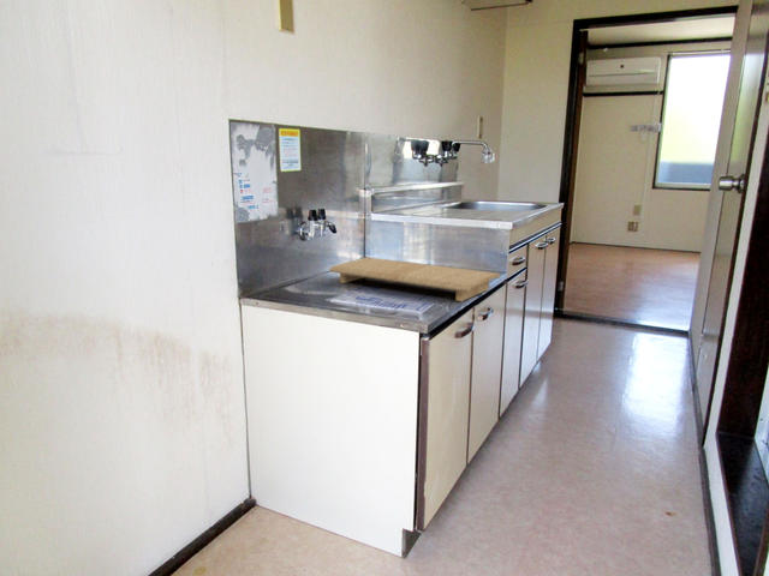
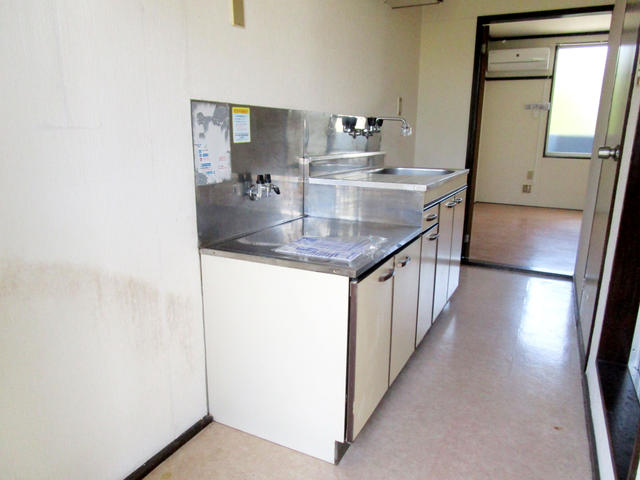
- cutting board (412, 277)
